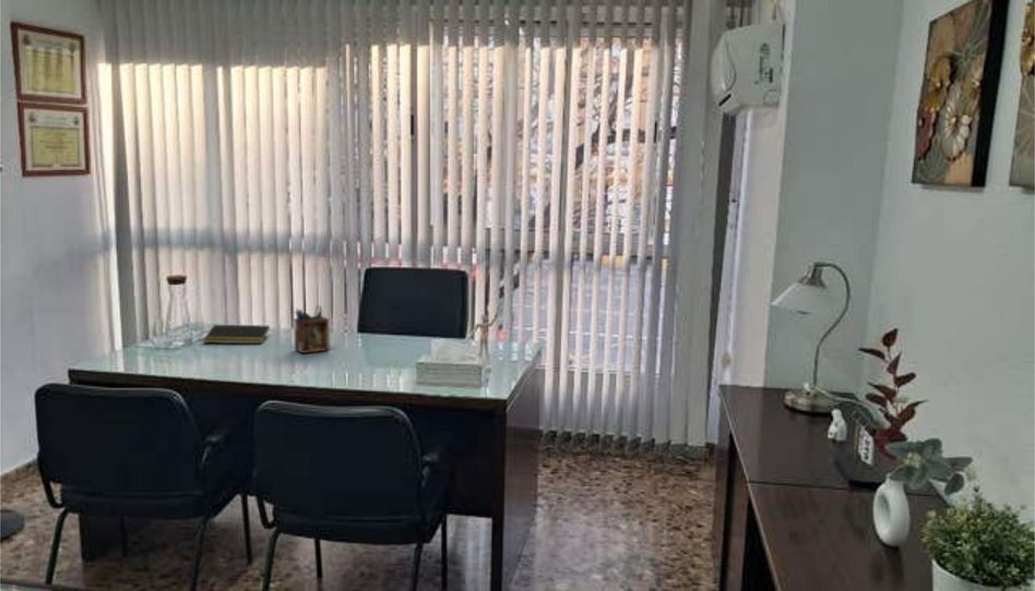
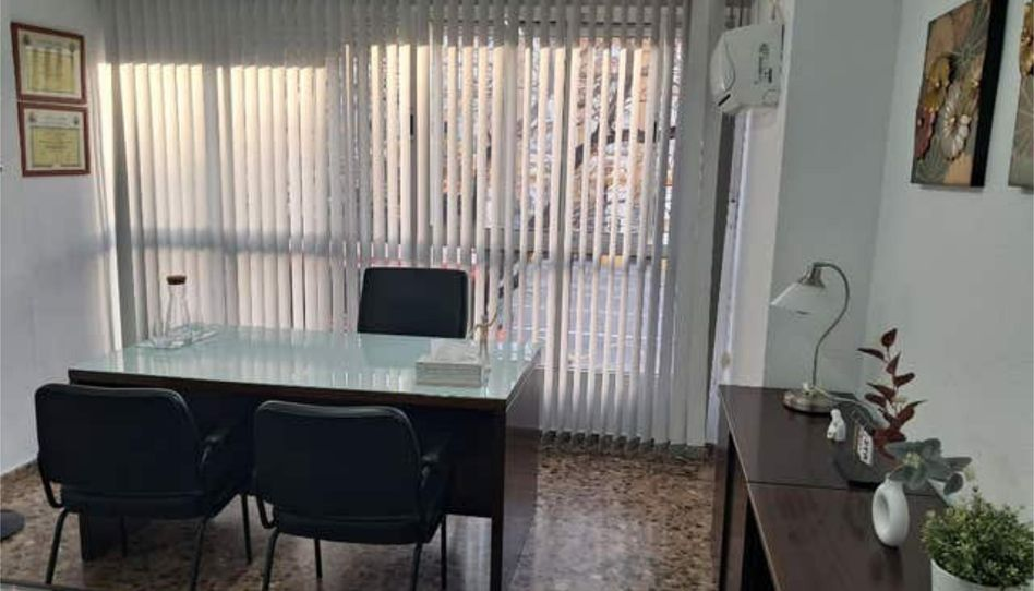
- desk organizer (311, 328)
- notepad (237, 334)
